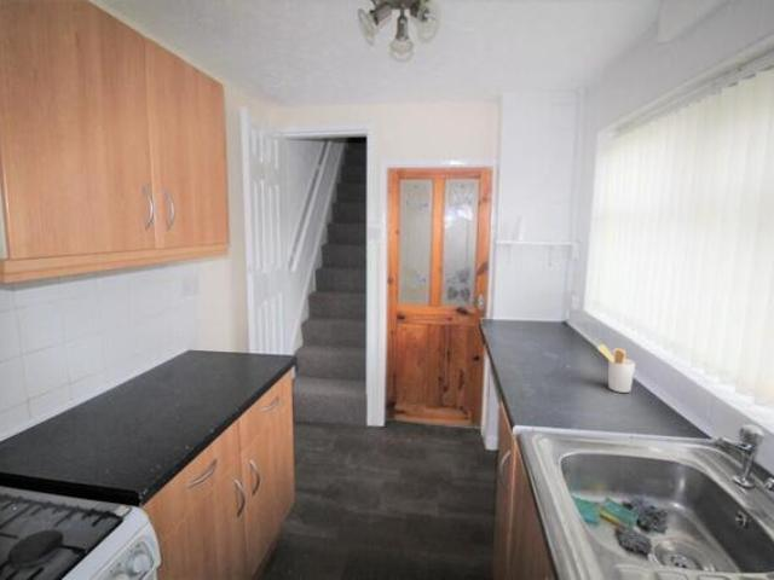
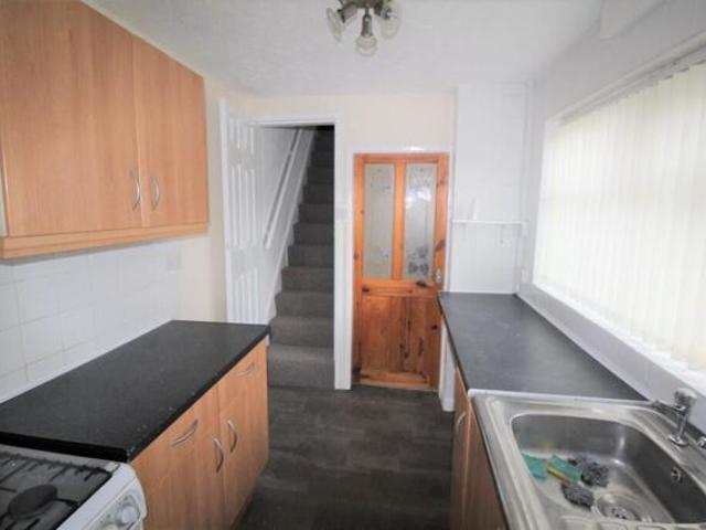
- utensil holder (614, 366)
